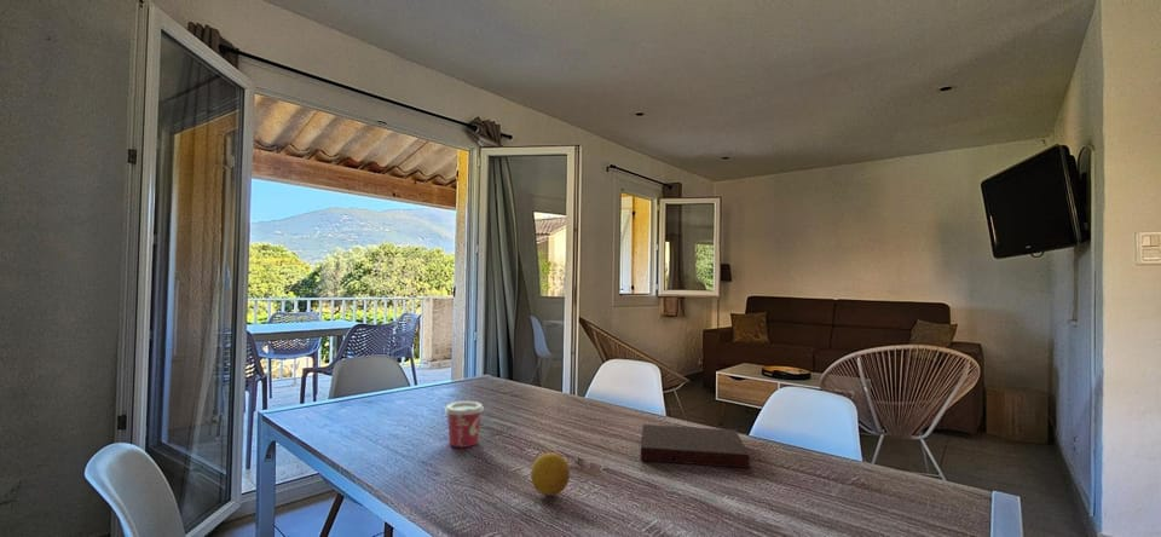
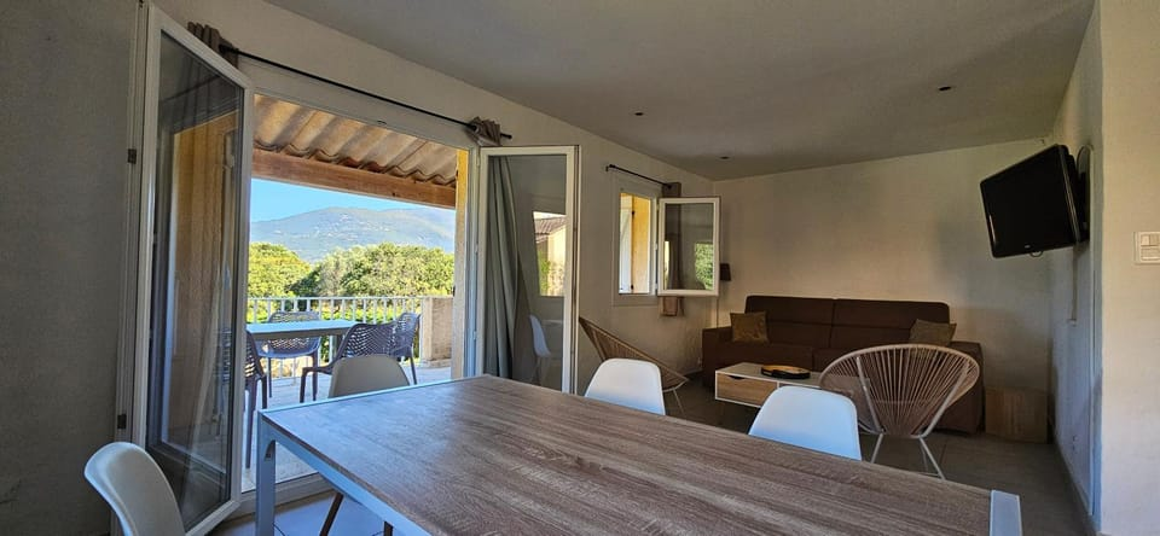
- fruit (549, 473)
- notebook (691, 444)
- cup (463, 423)
